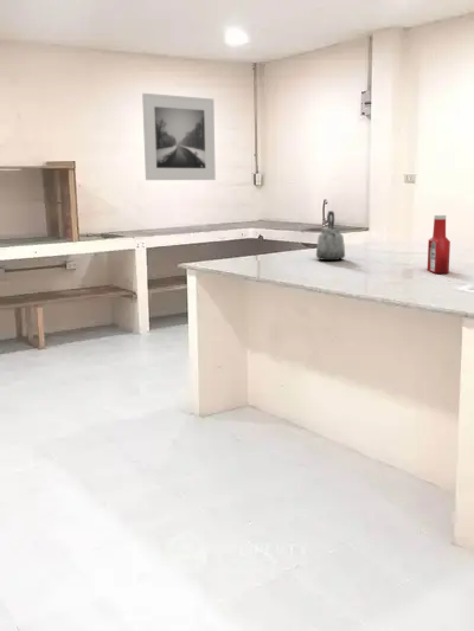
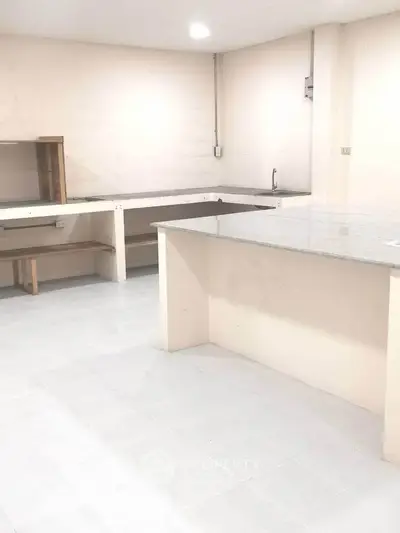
- soap bottle (438, 243)
- kettle (331, 236)
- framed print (180, 139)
